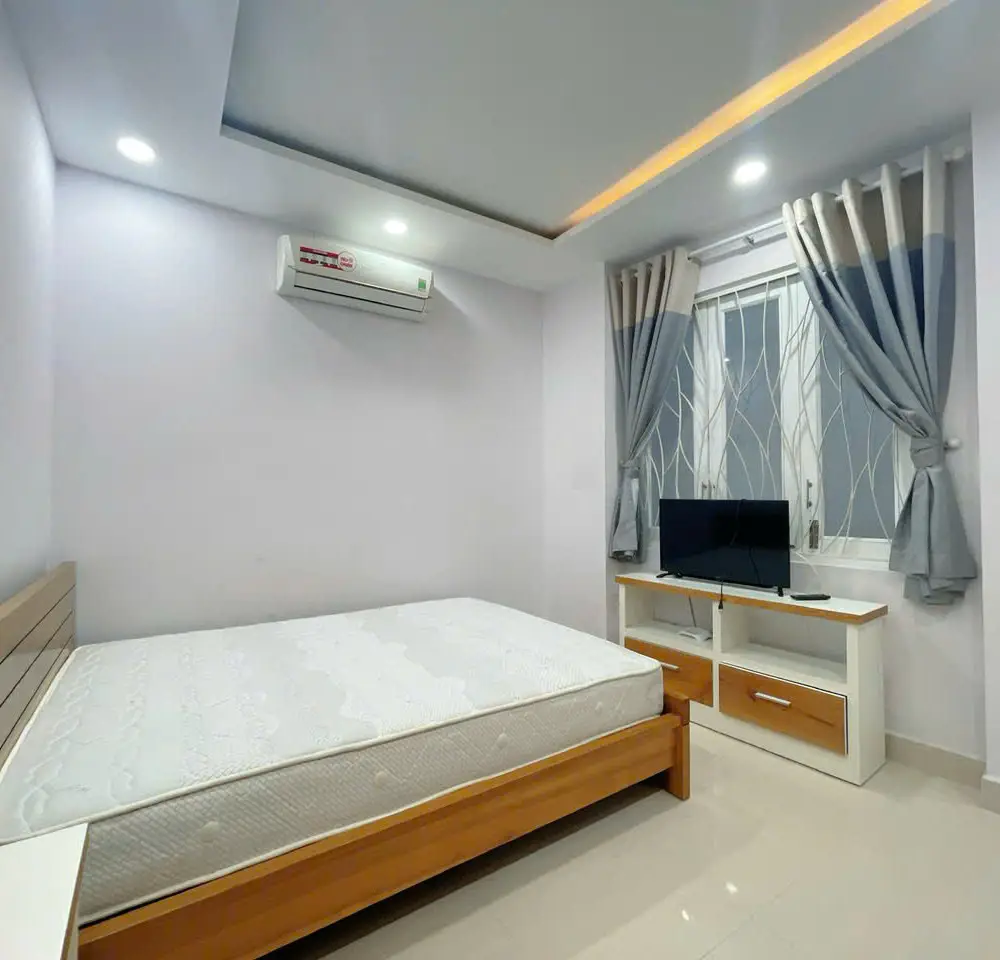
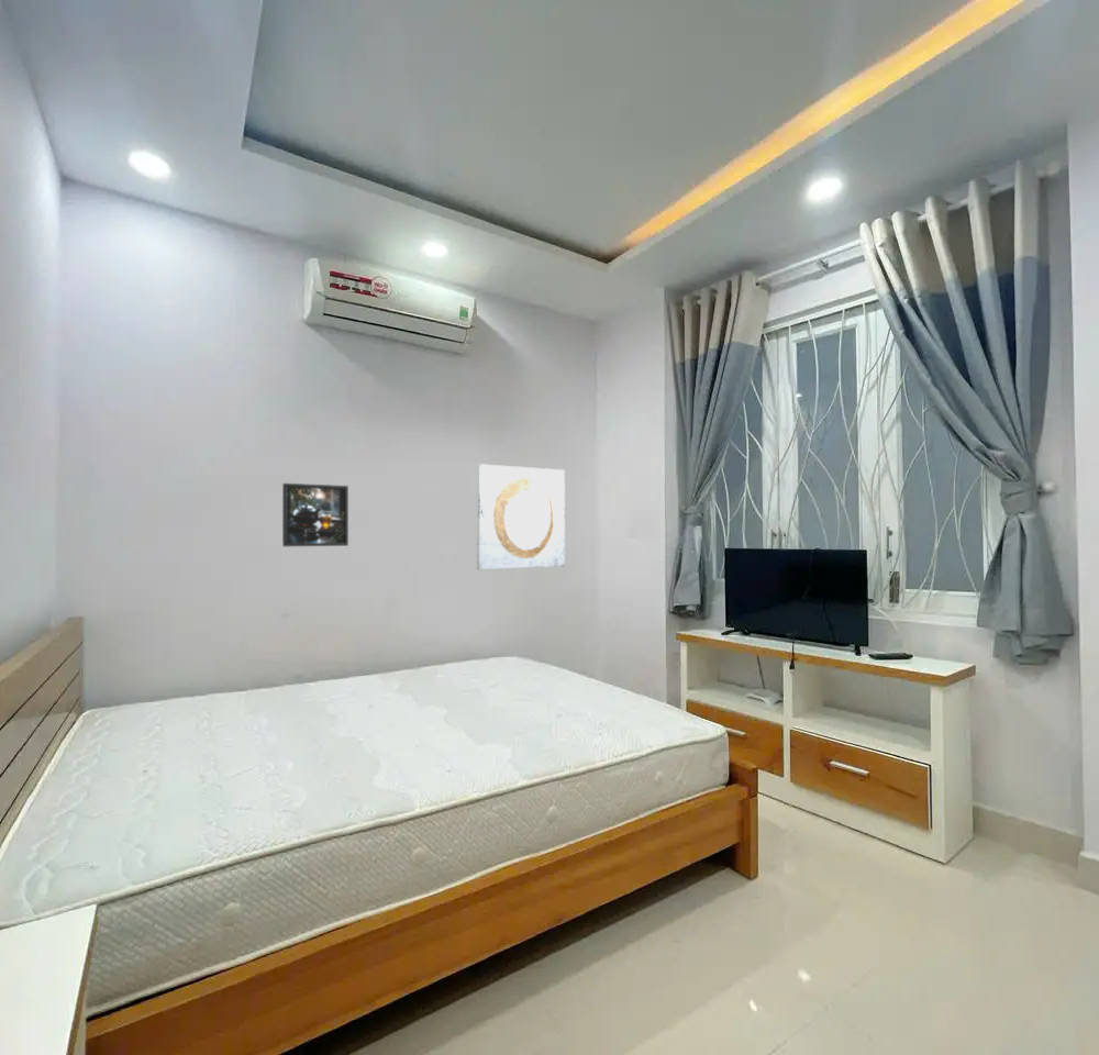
+ wall art (522, 518)
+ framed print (315, 514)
